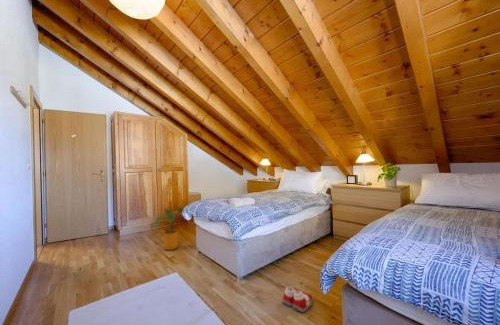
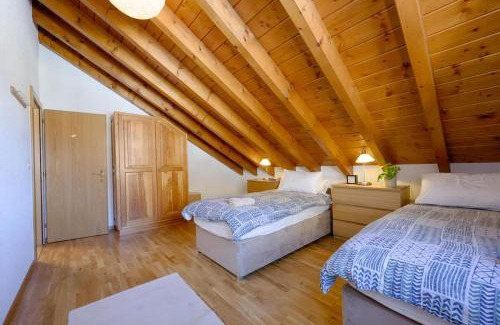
- slippers (298, 294)
- house plant (171, 227)
